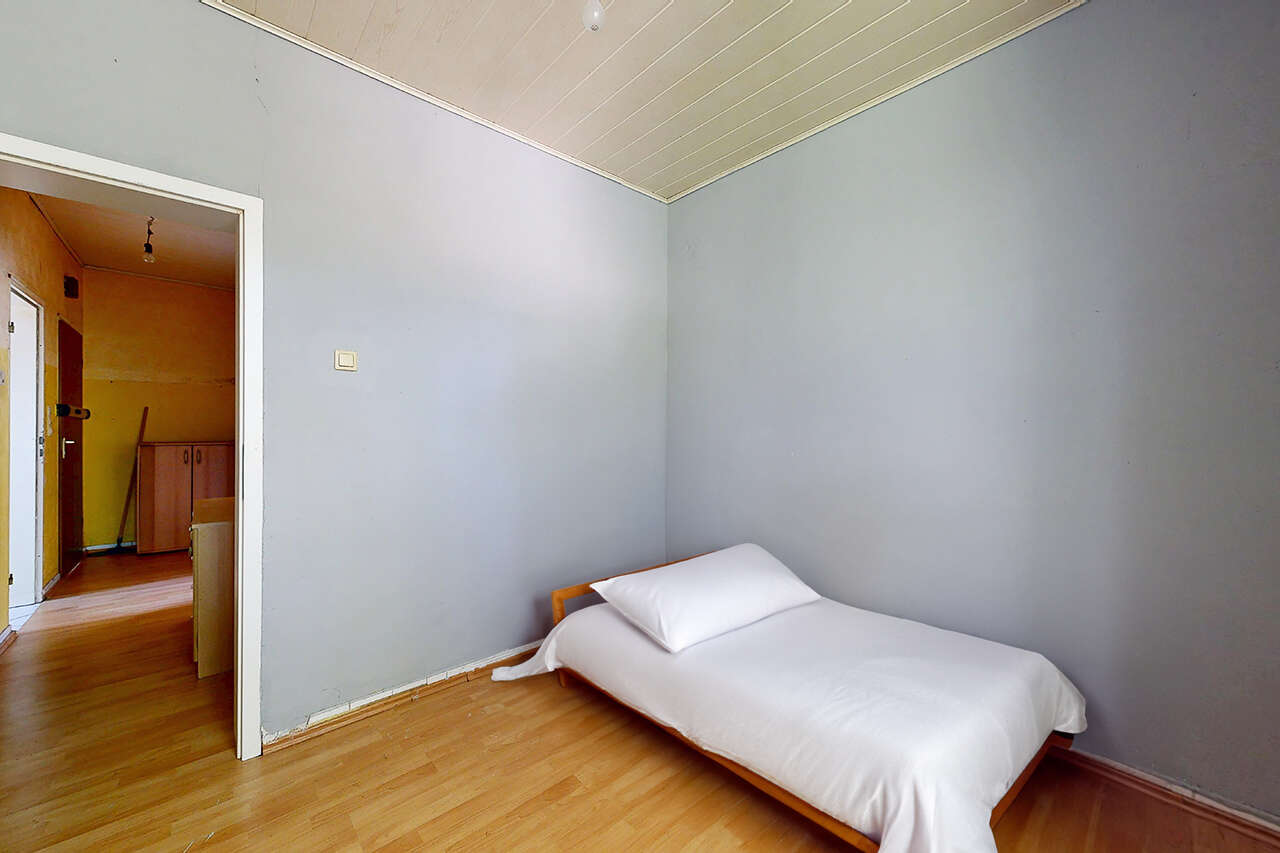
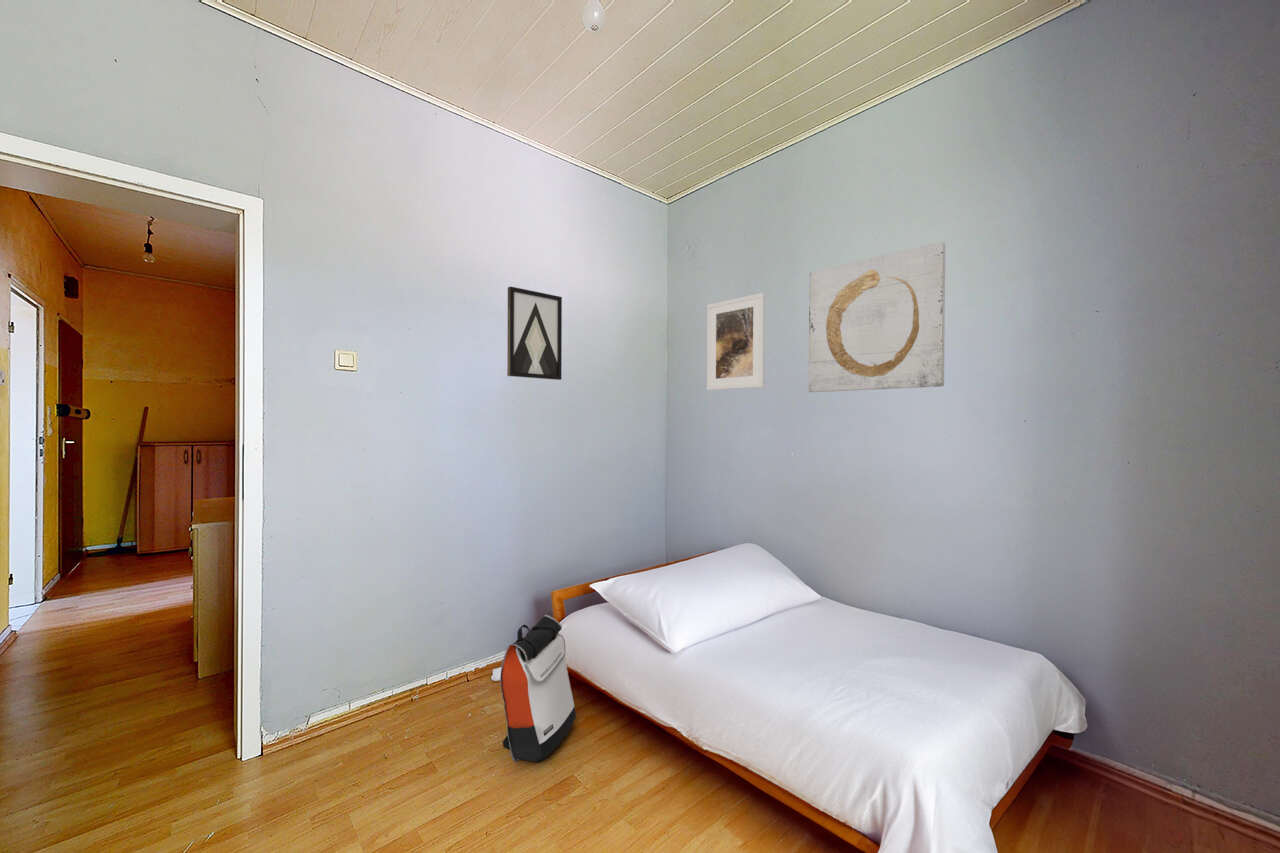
+ wall art (871, 324)
+ wall art (535, 335)
+ backpack (540, 683)
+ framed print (734, 344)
